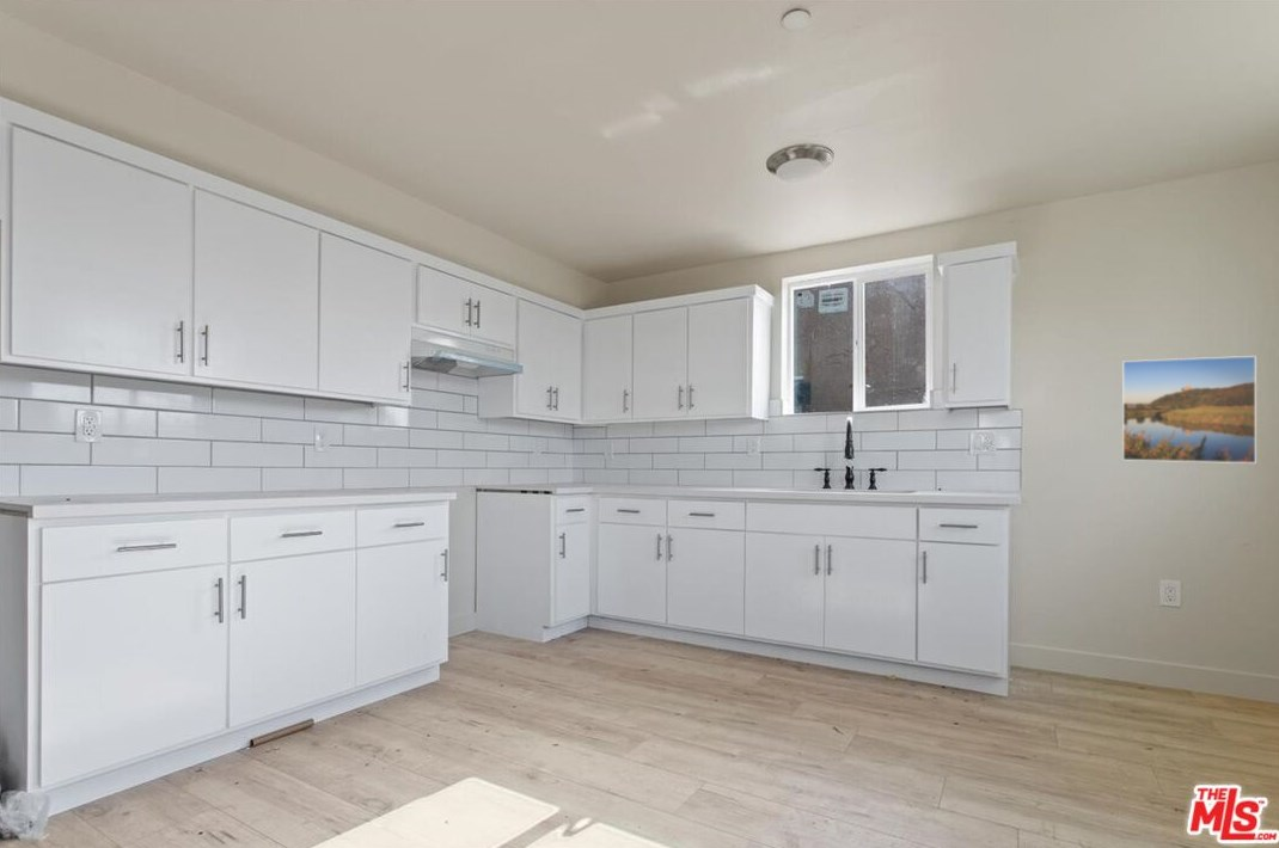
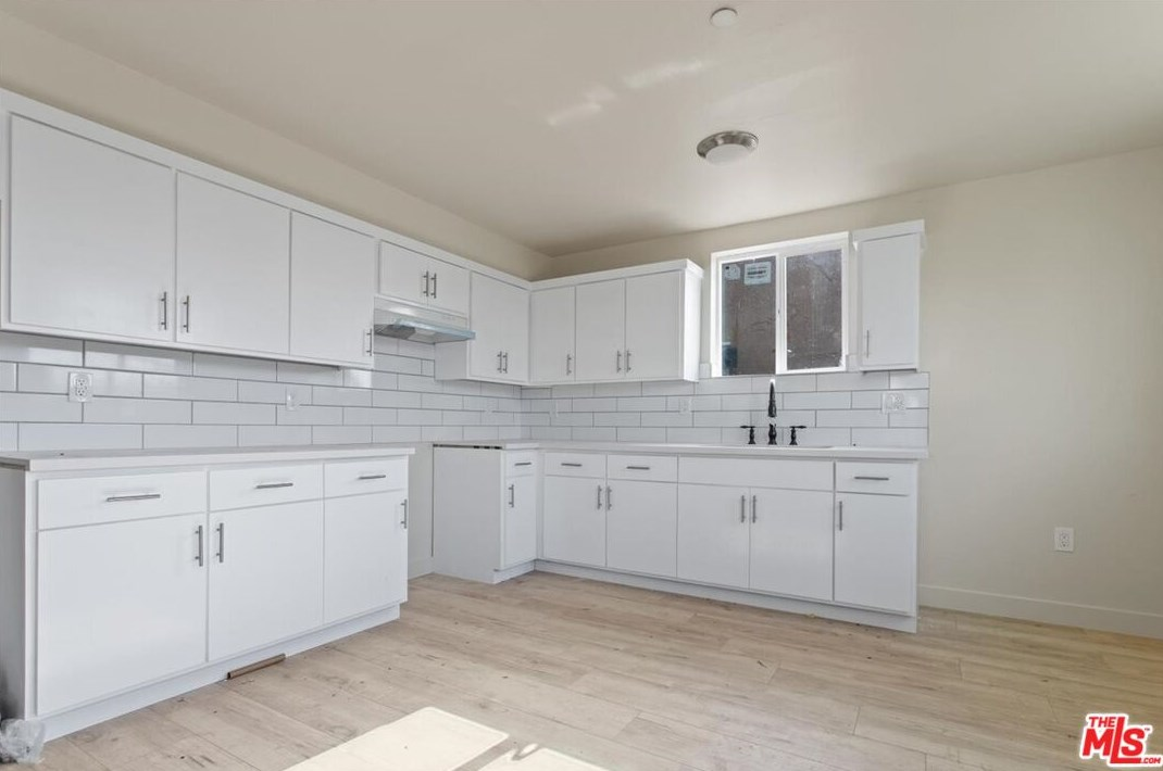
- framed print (1186, 410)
